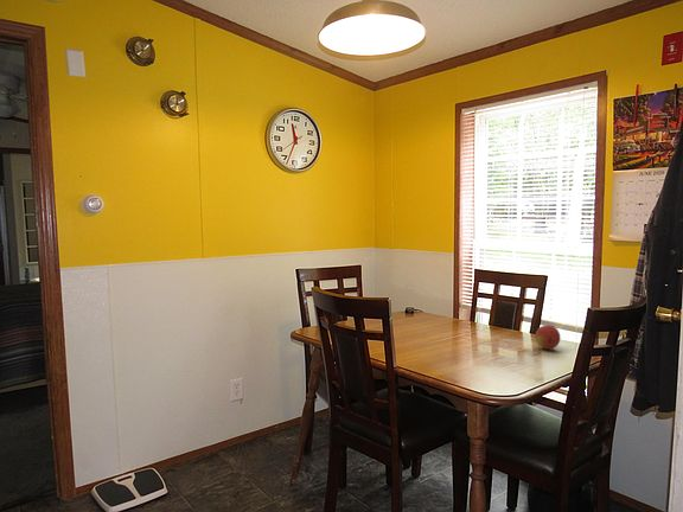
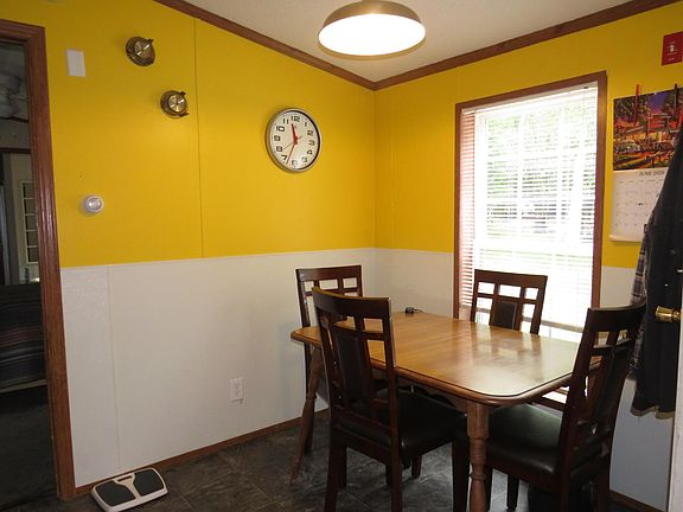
- fruit (547, 337)
